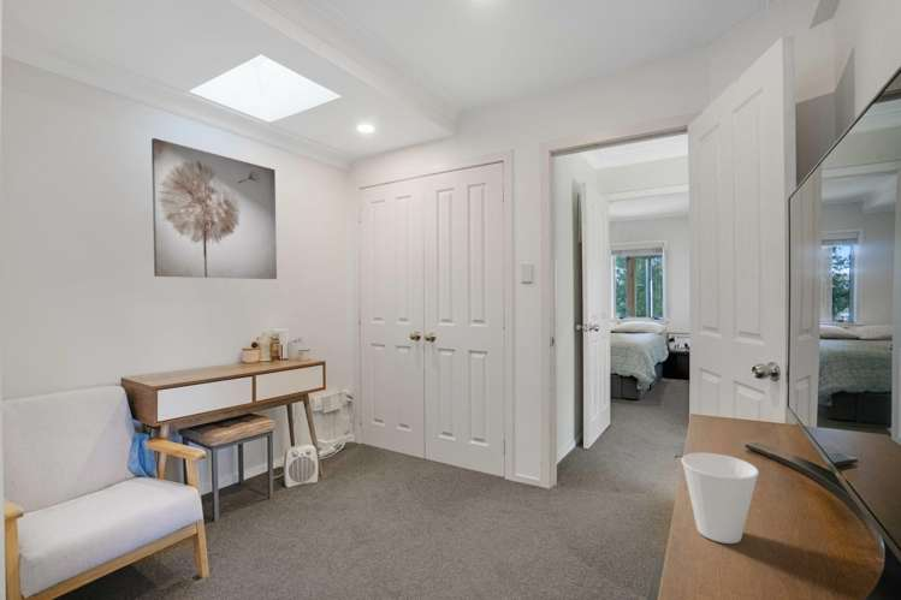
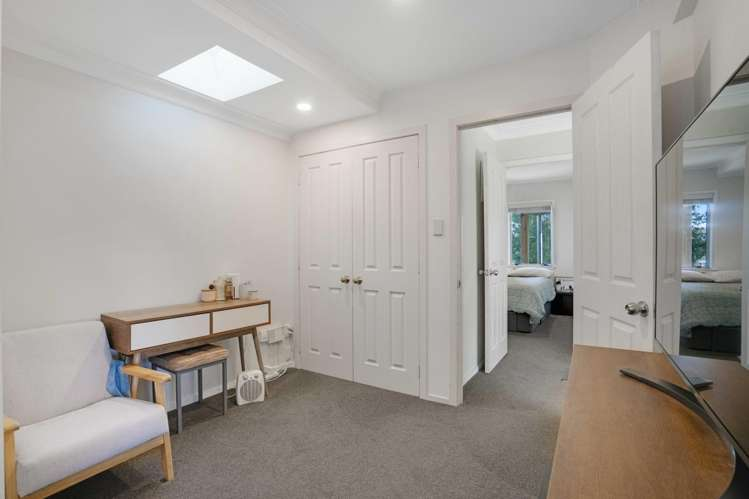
- cup (718, 498)
- wall art (221, 216)
